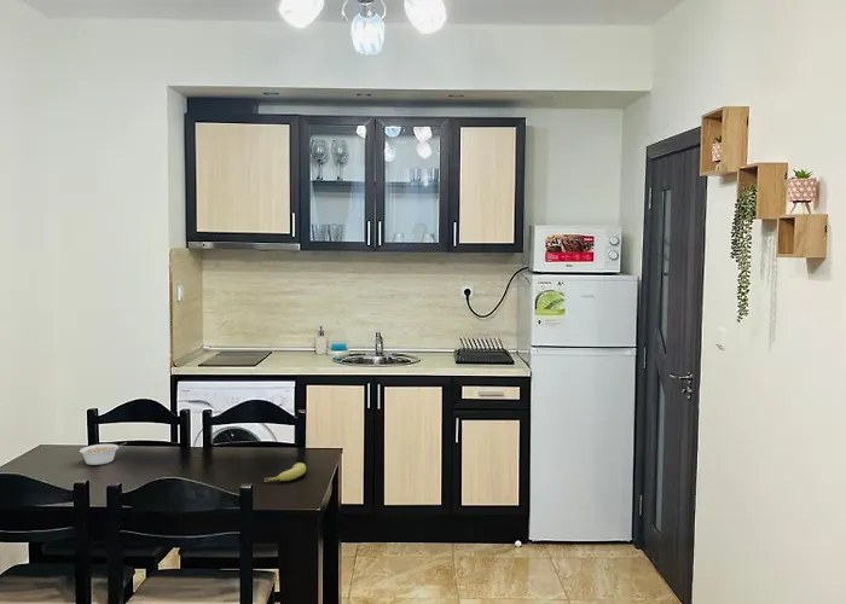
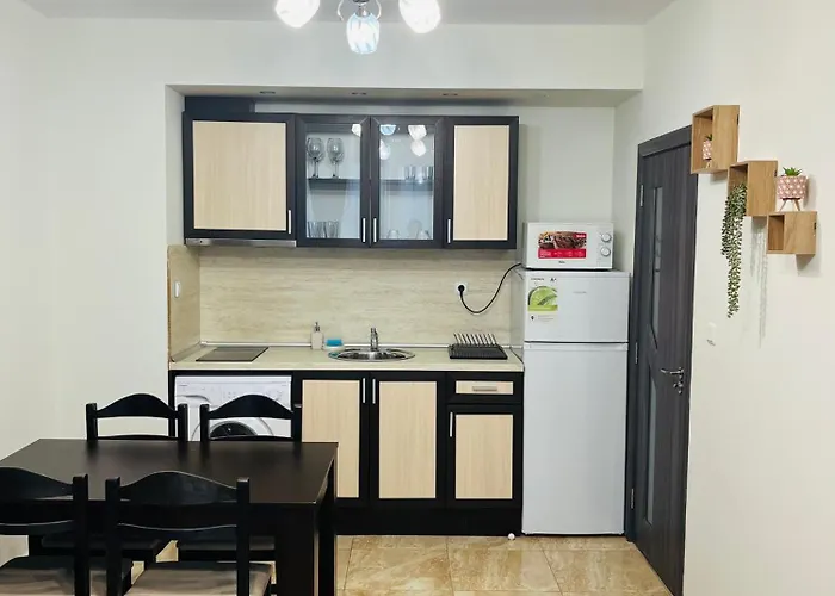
- legume (100, 453)
- fruit (289, 471)
